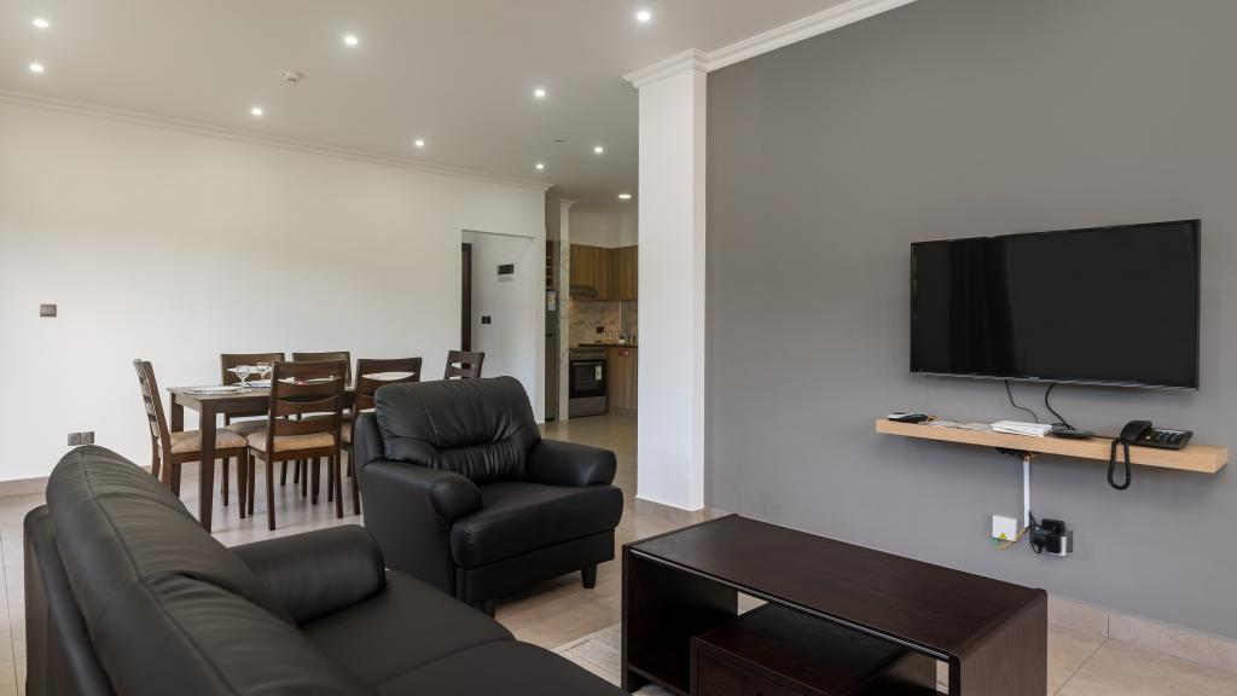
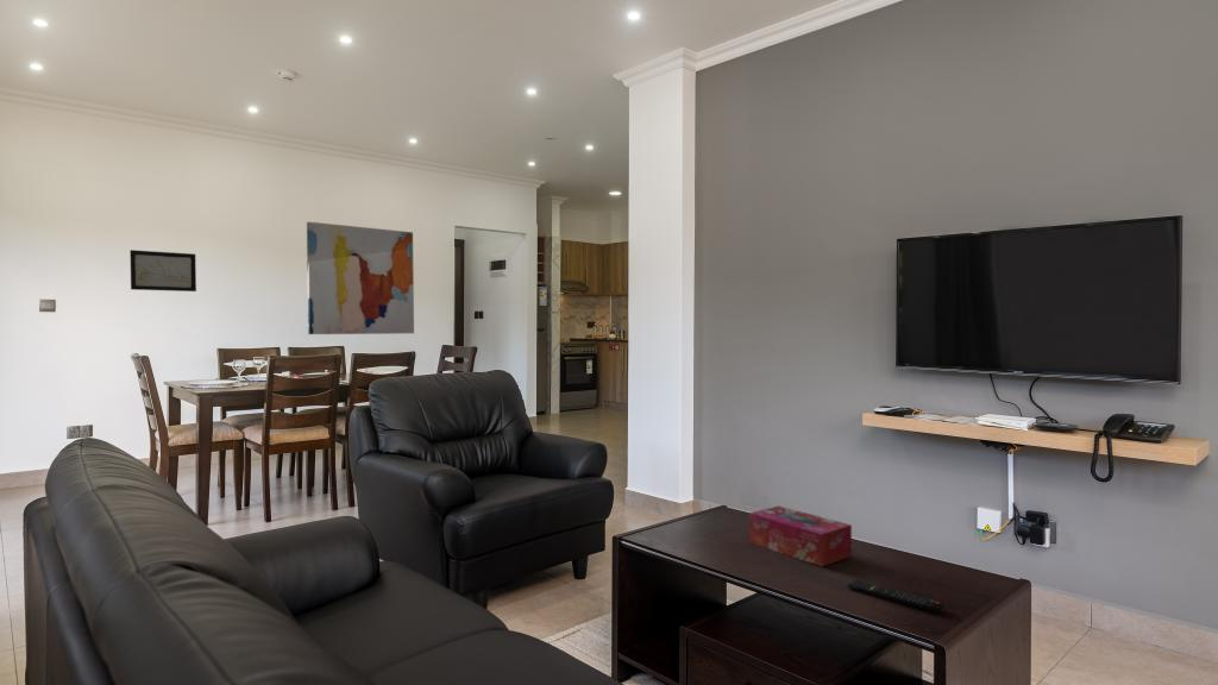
+ remote control (894, 596)
+ tissue box (798, 534)
+ wall art (363, 281)
+ wall art (163, 271)
